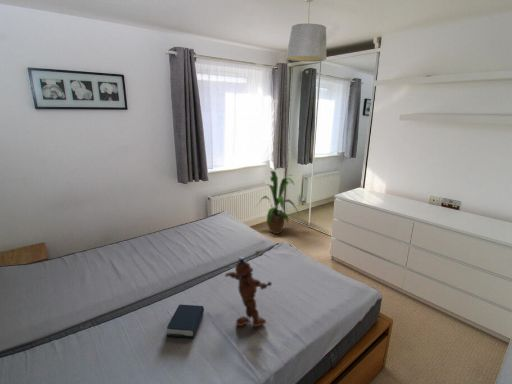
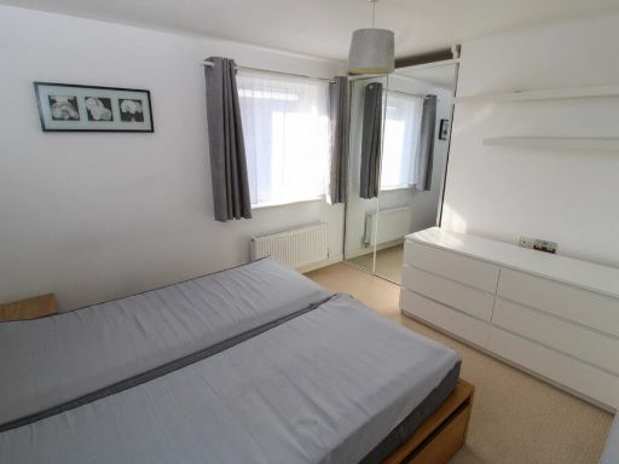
- teddy bear (243, 289)
- book (186, 320)
- house plant (281, 200)
